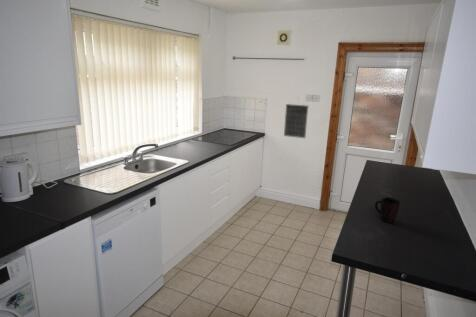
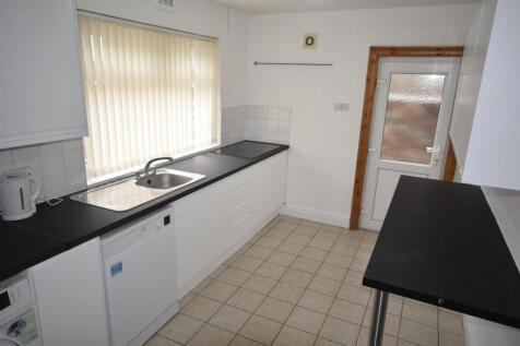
- calendar (296, 117)
- mug (386, 209)
